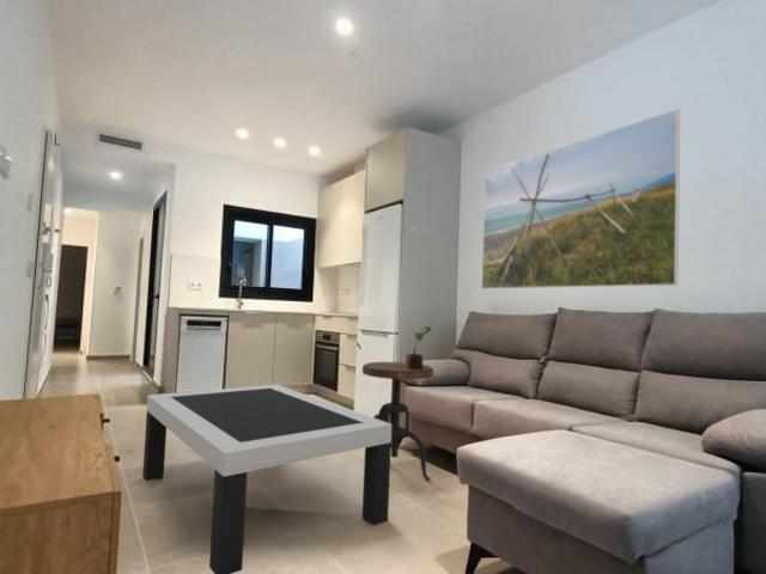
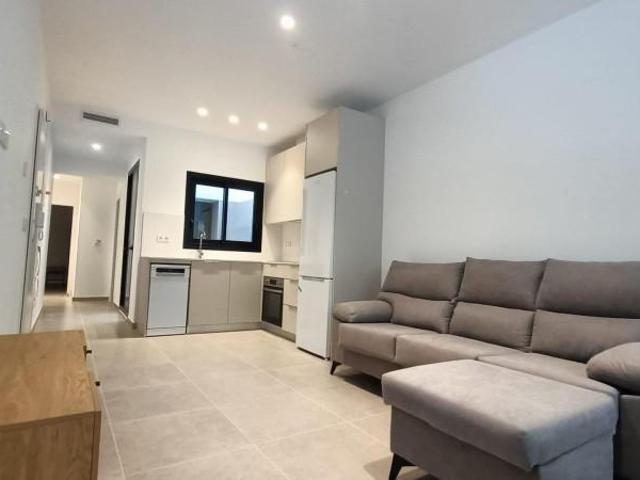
- side table (396, 420)
- coffee table (256, 452)
- potted plant (415, 343)
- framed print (561, 215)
